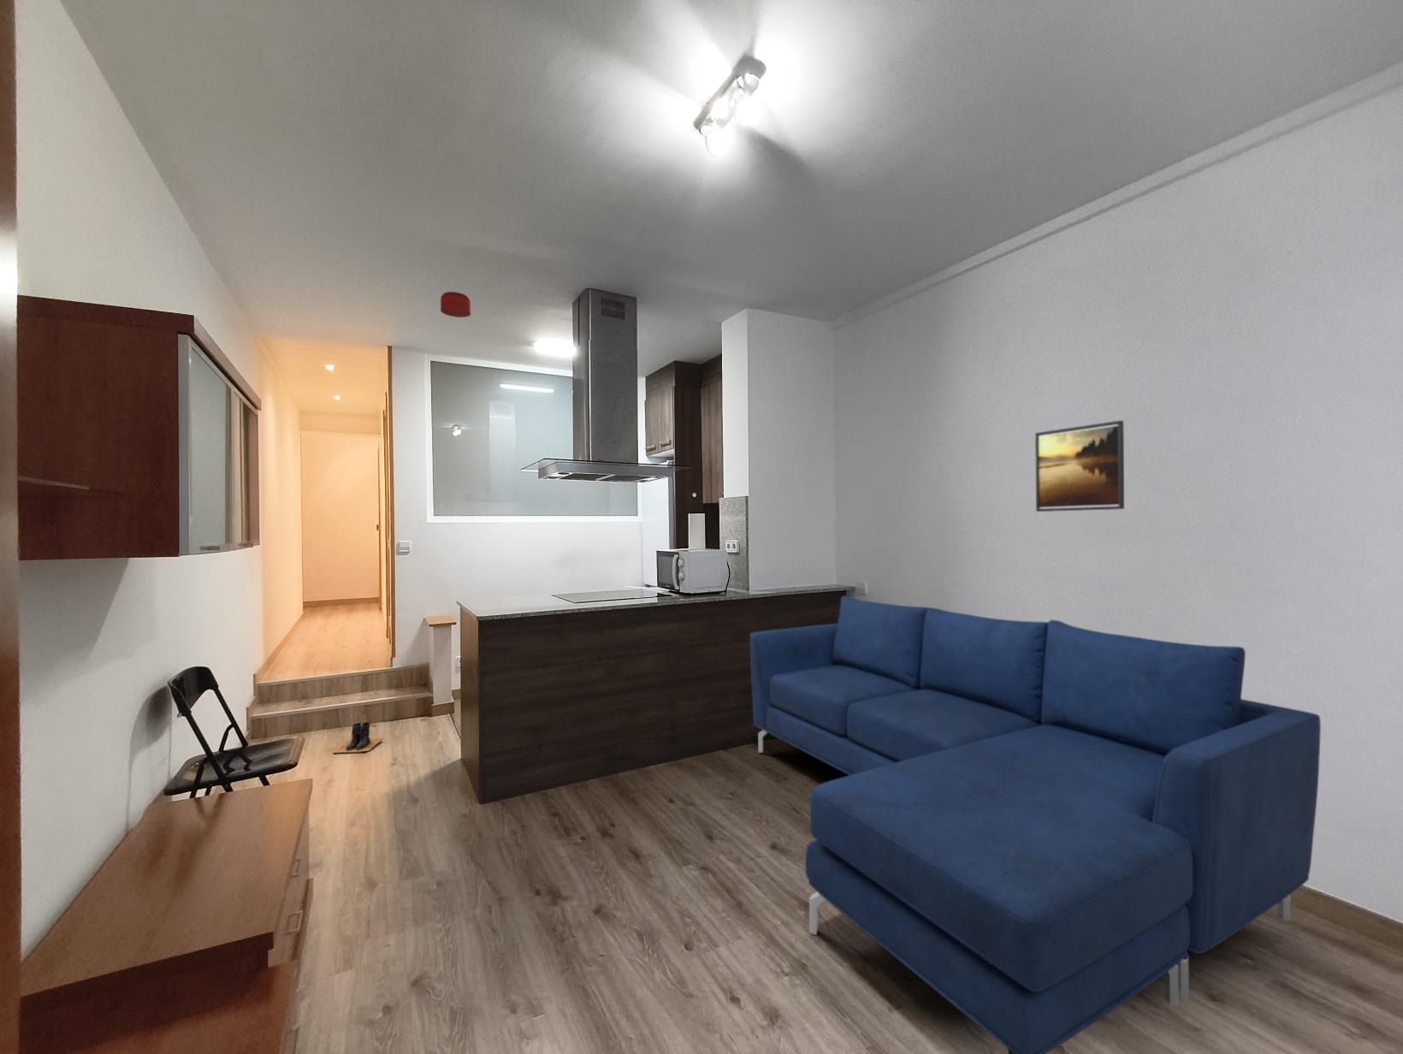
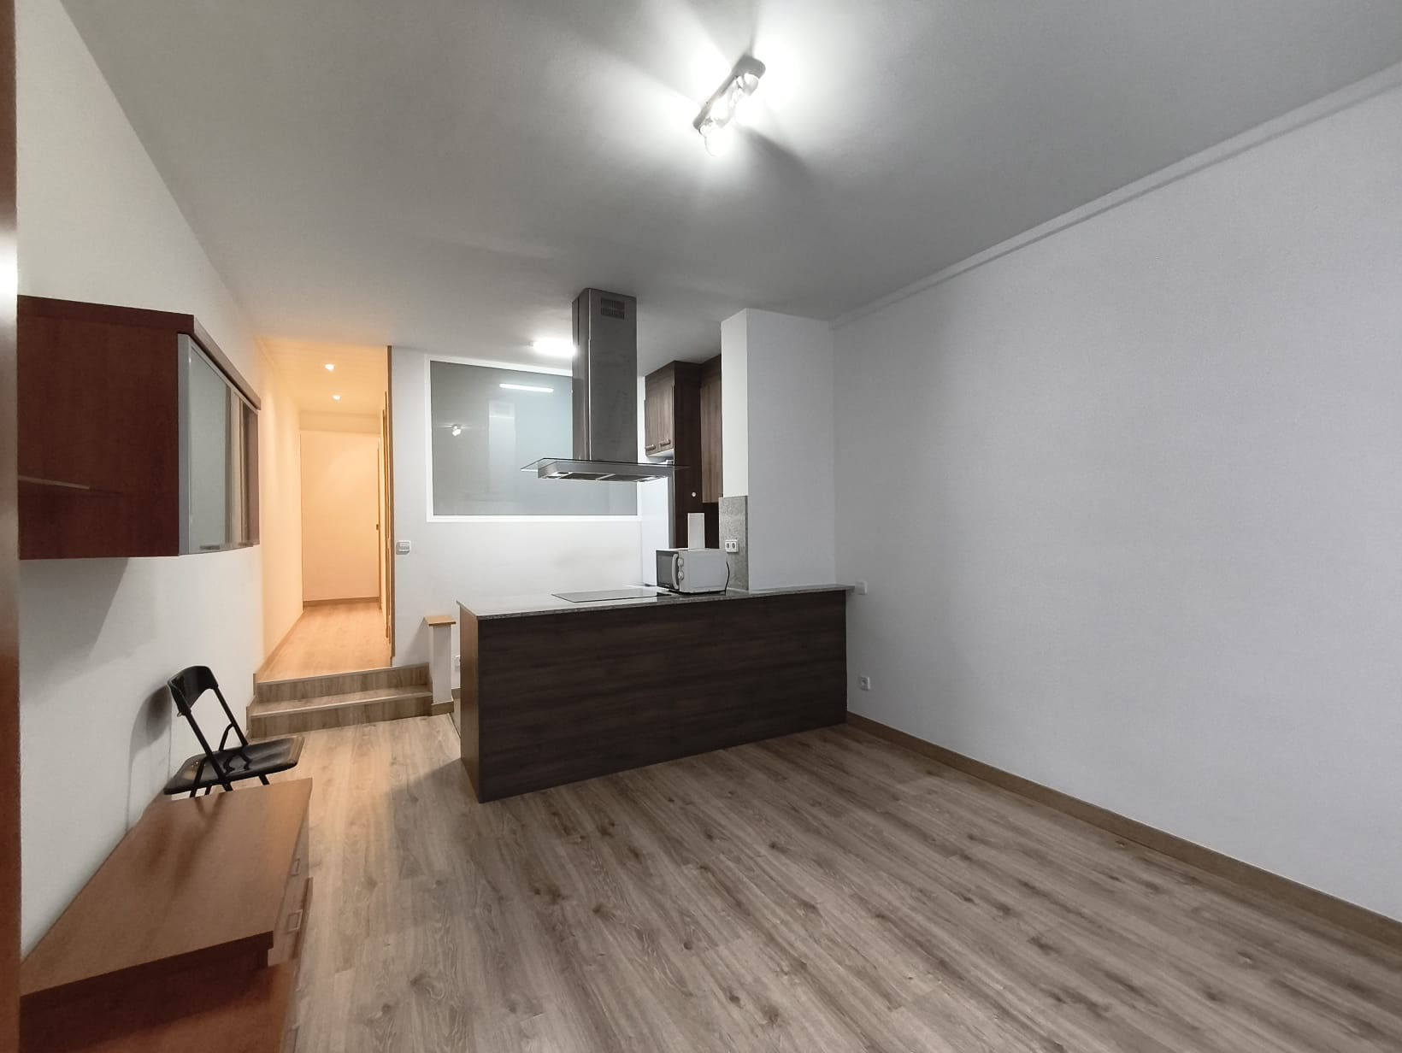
- smoke detector (455, 303)
- boots (359, 736)
- sofa (896, 724)
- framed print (1077, 468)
